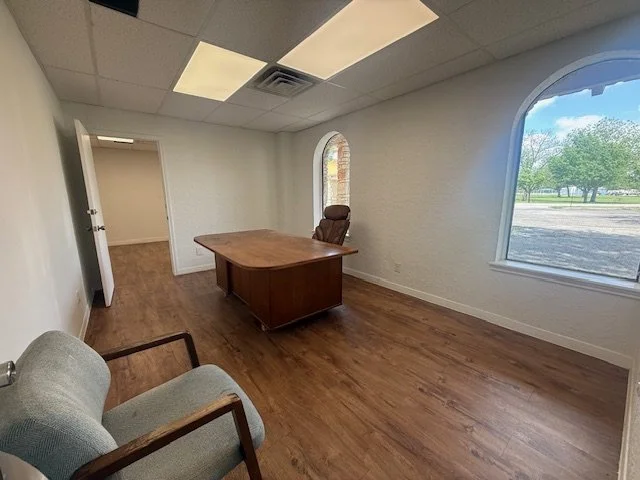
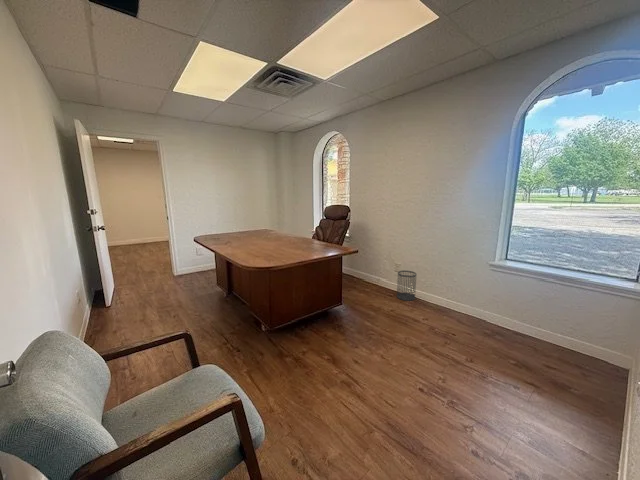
+ wastebasket (406, 285)
